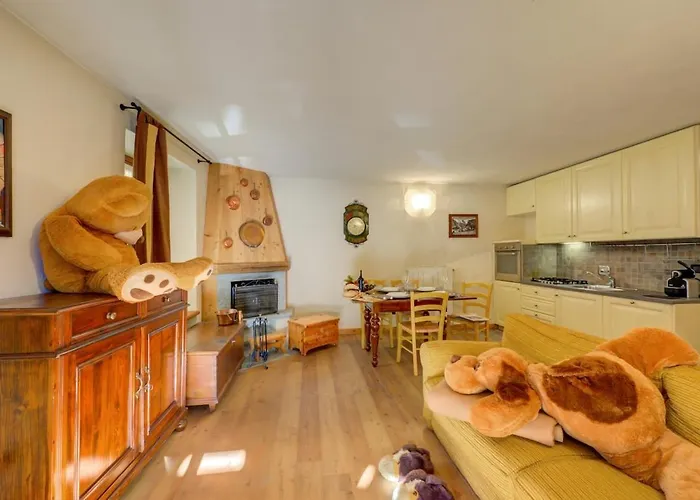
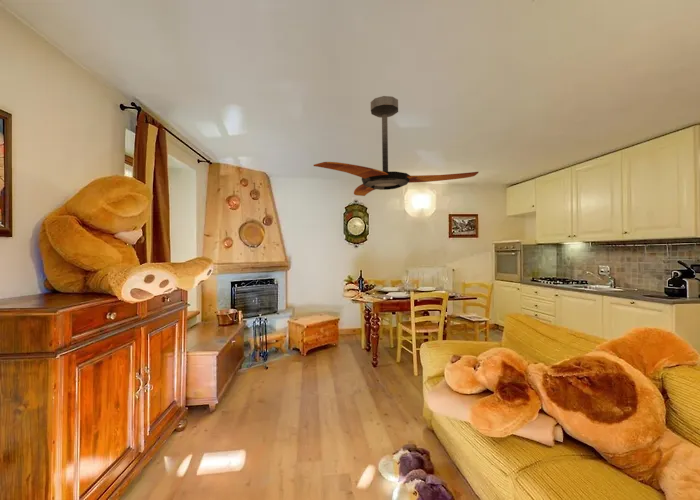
+ ceiling fan (387, 145)
